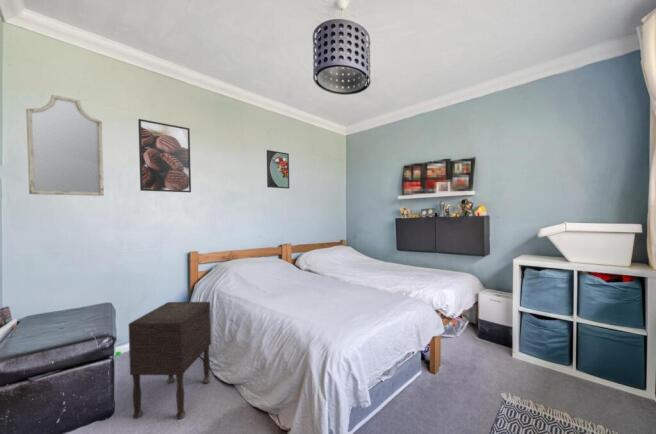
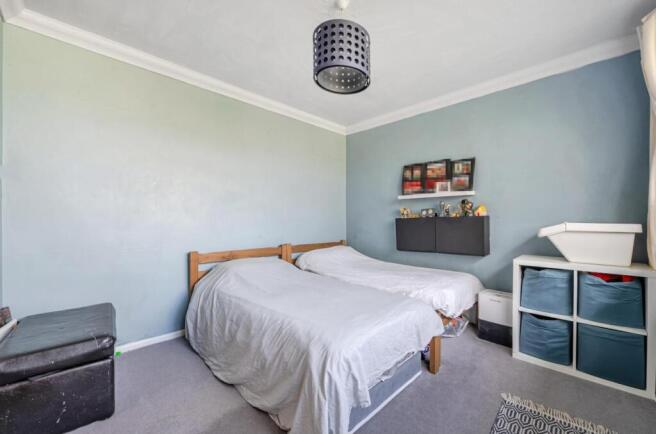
- nightstand (173, 354)
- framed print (166, 157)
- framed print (278, 169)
- home mirror (67, 146)
